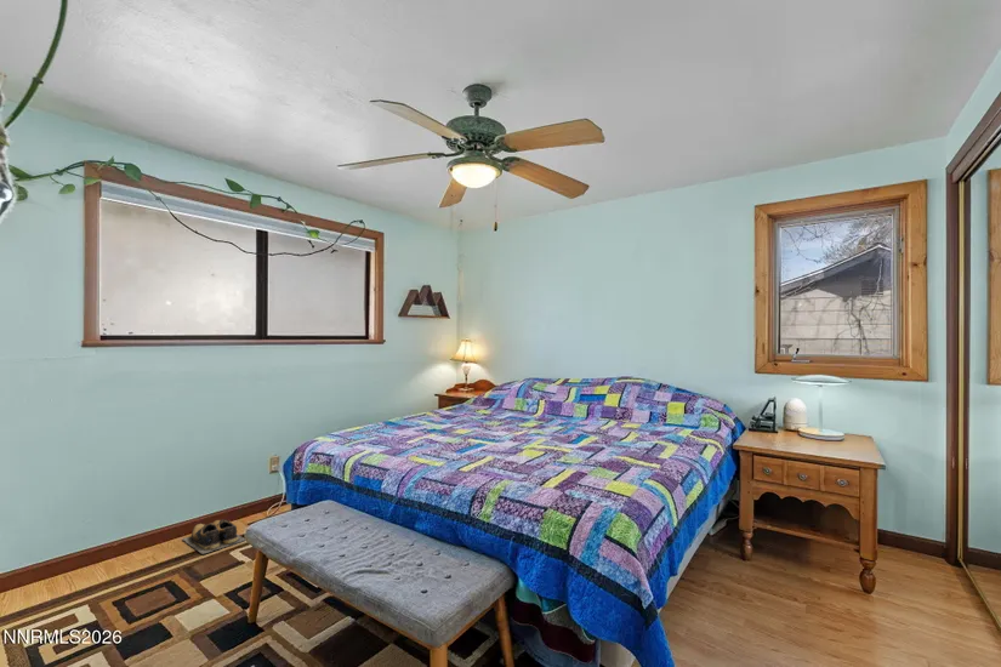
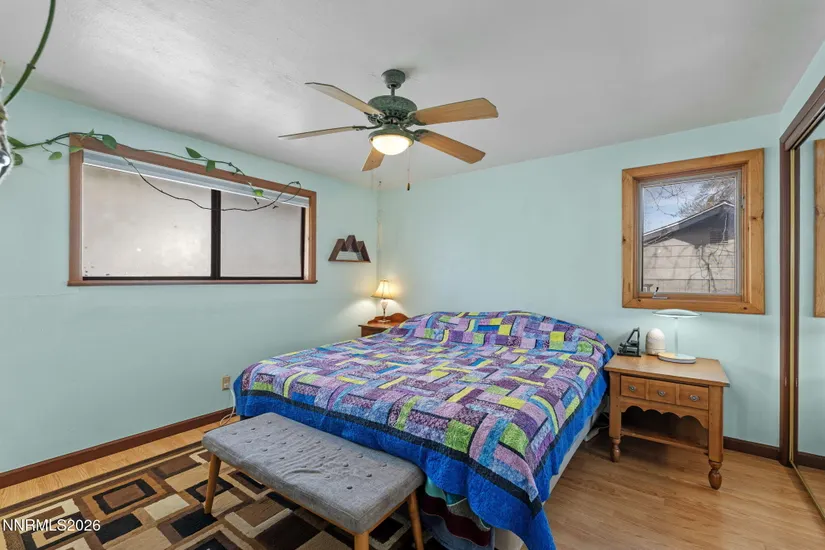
- shoes (214, 530)
